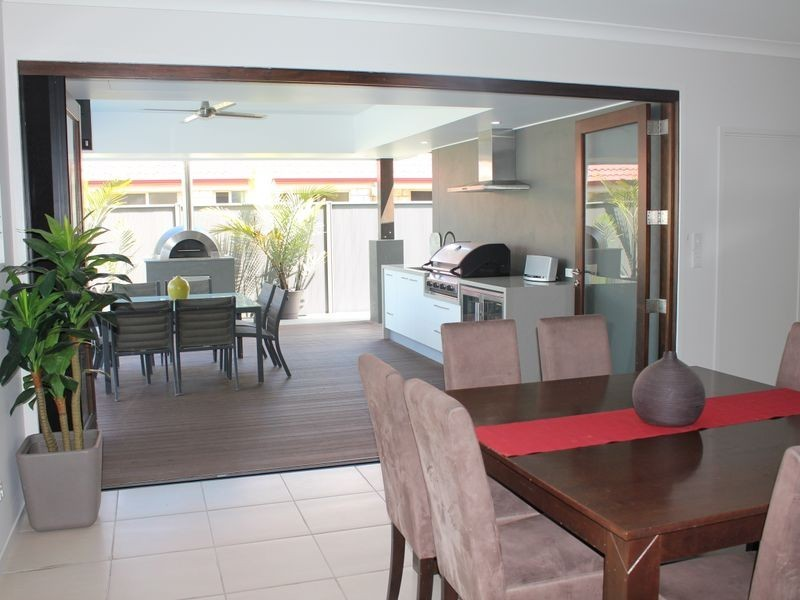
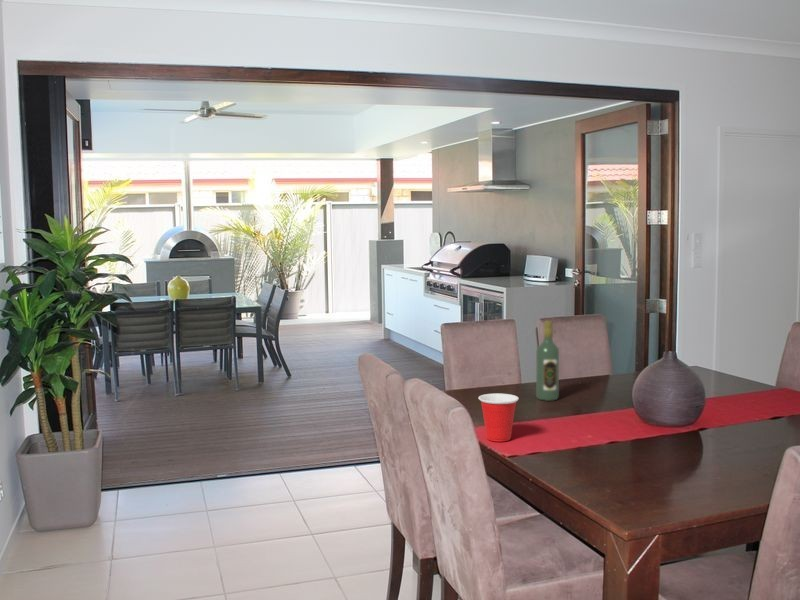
+ cup (498, 417)
+ wine bottle (547, 360)
